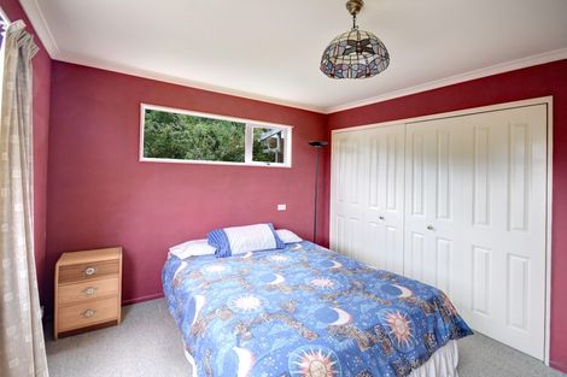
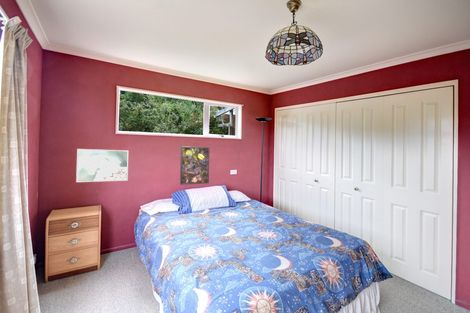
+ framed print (195, 165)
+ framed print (103, 165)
